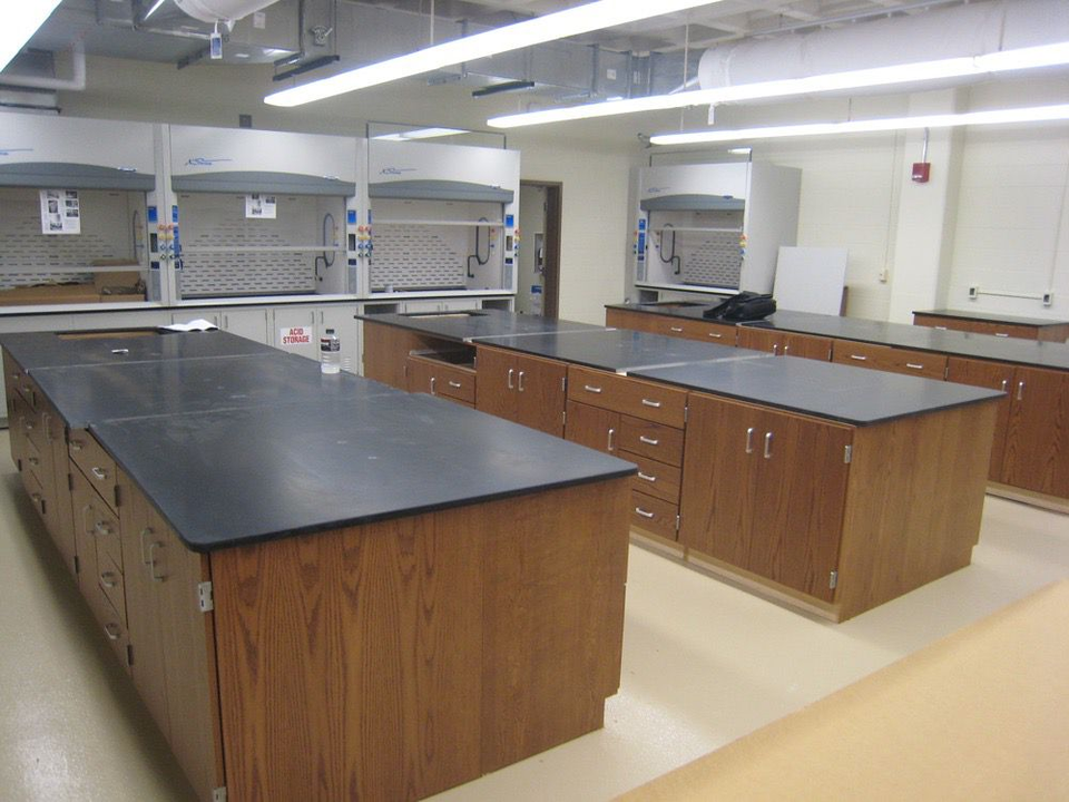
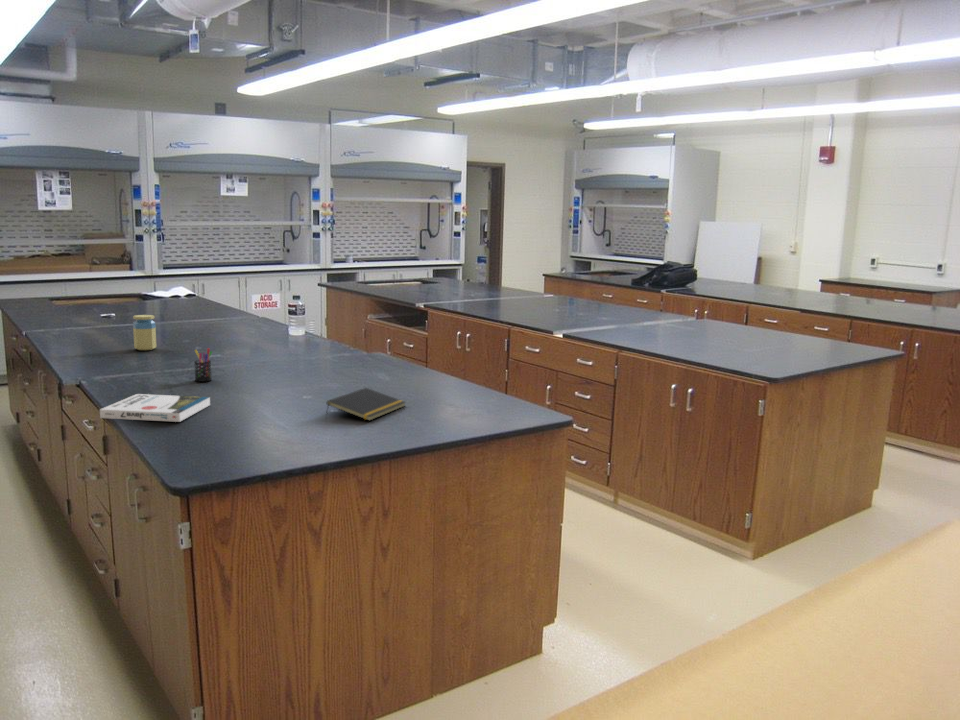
+ pen holder (204, 363)
+ jar (144, 332)
+ notepad (367, 403)
+ book (157, 407)
